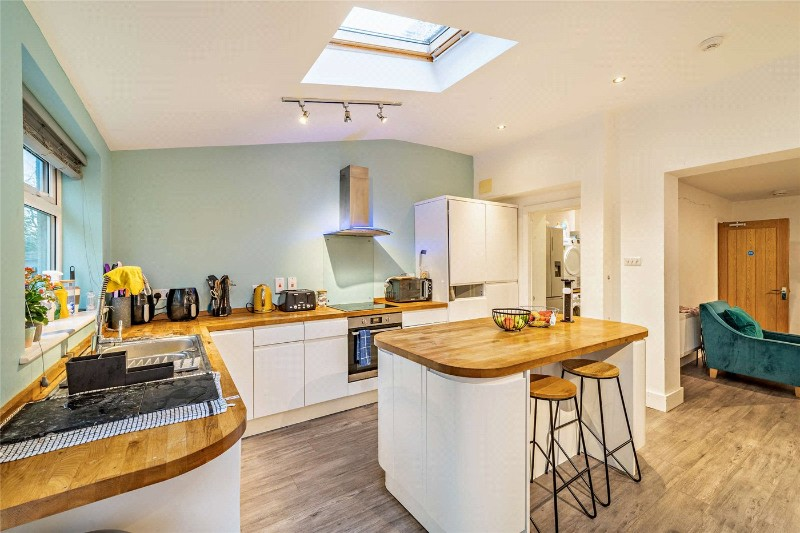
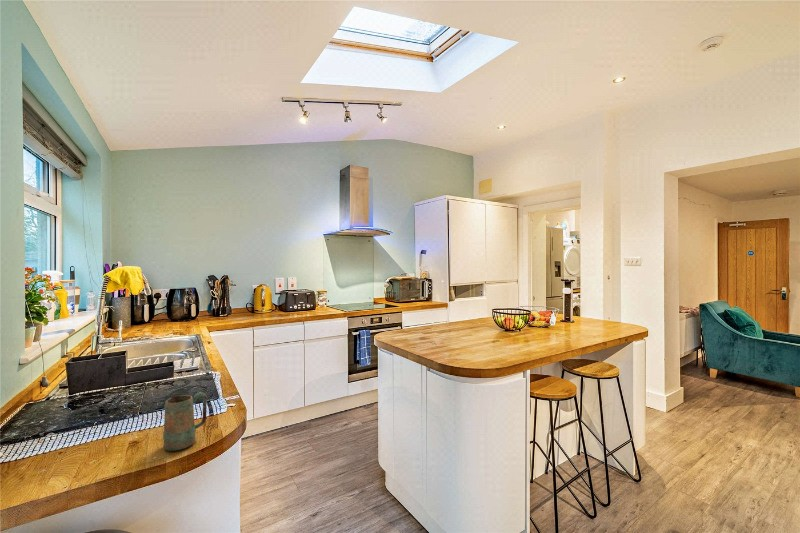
+ mug (186, 419)
